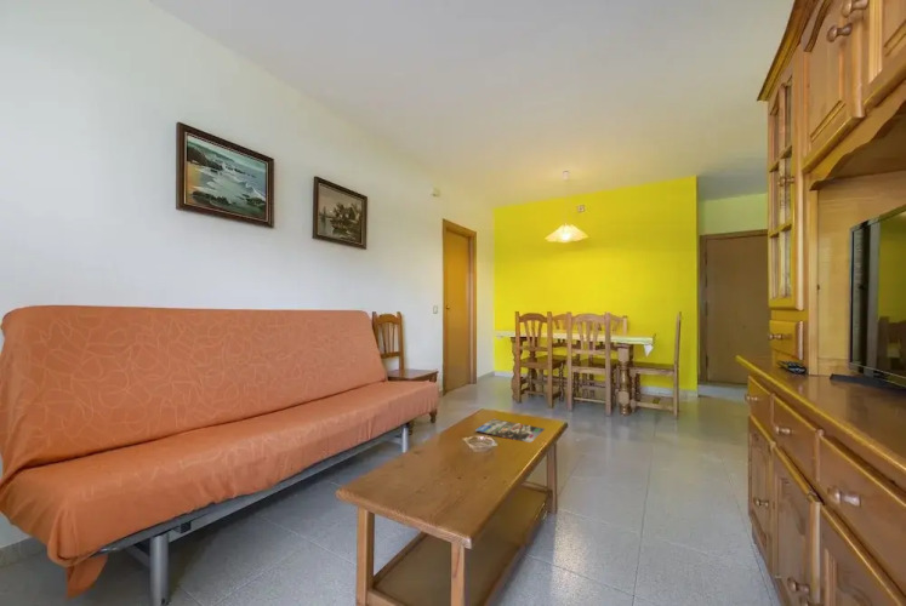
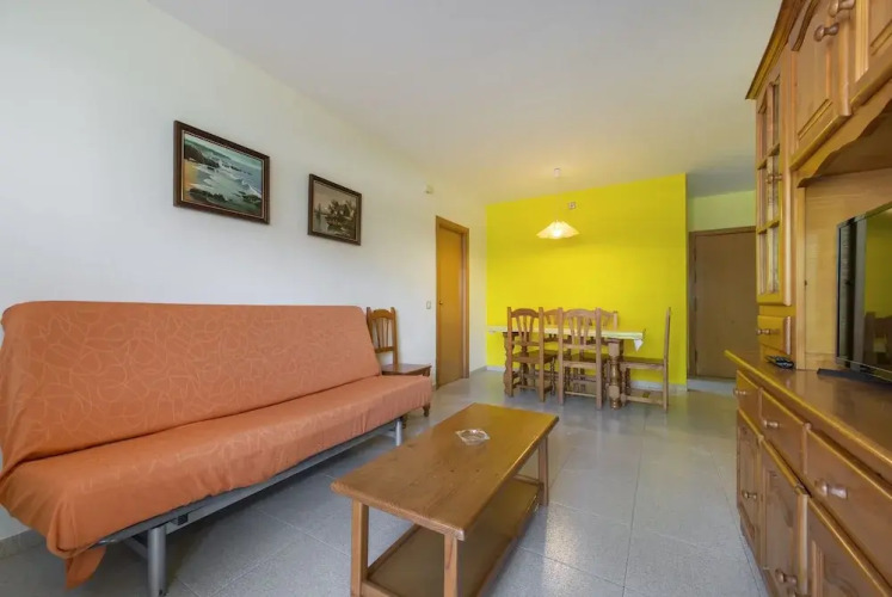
- magazine (511, 429)
